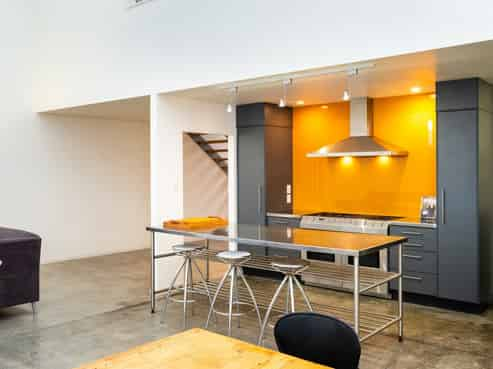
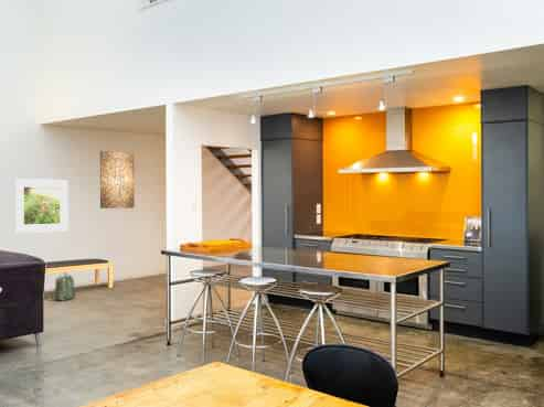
+ backpack (60, 286)
+ bench (67, 270)
+ wall art (117, 180)
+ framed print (42, 205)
